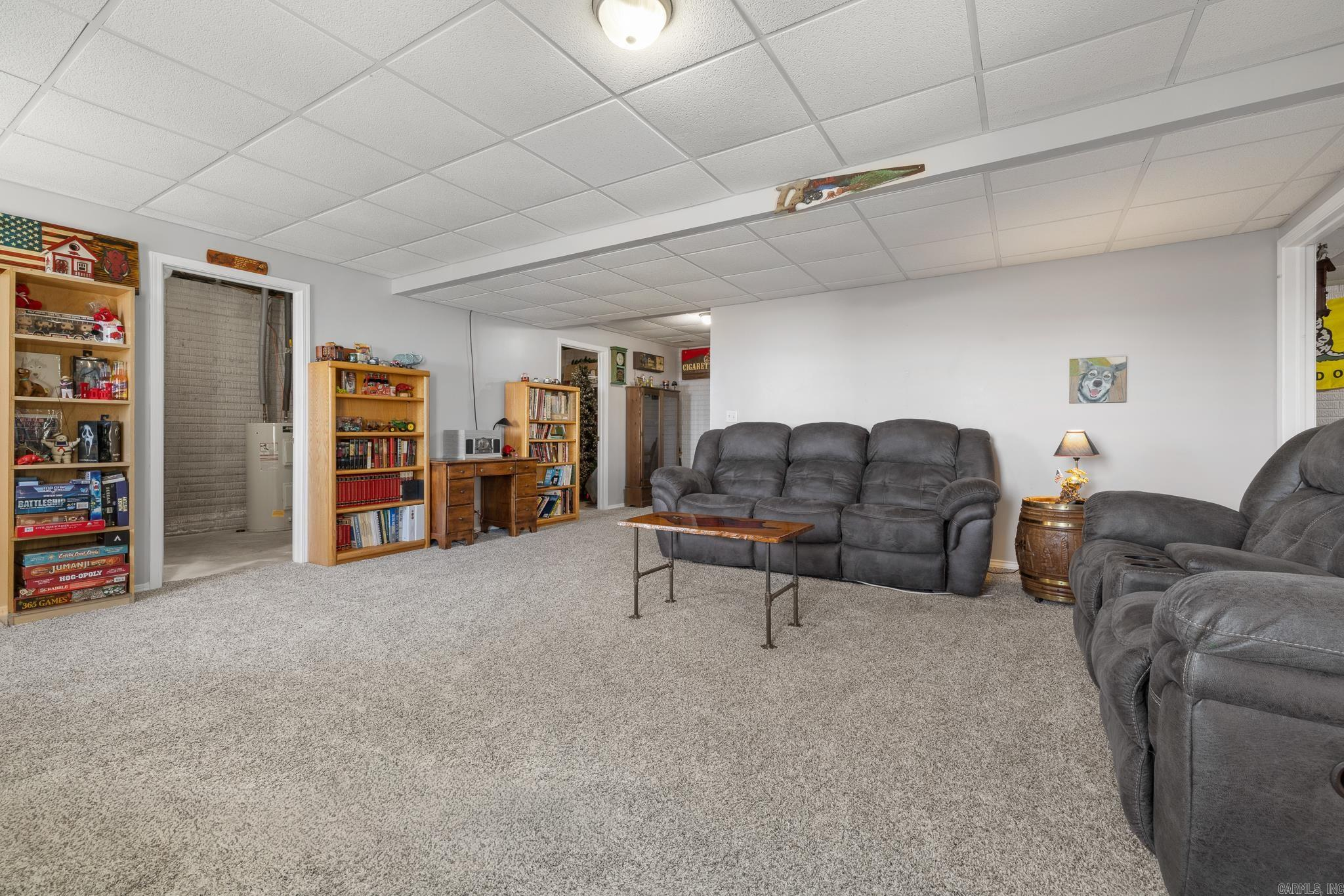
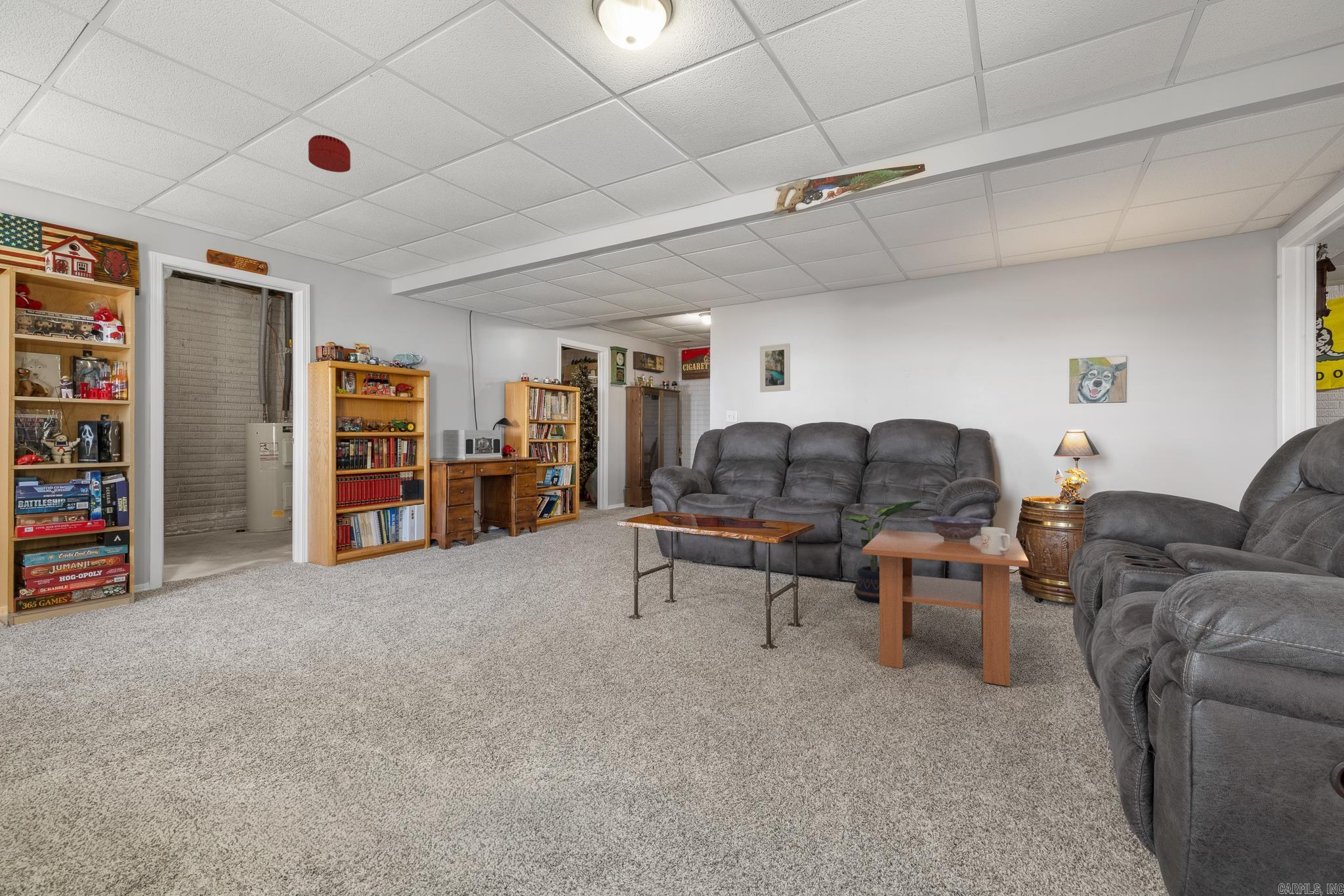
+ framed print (774, 368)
+ smoke detector (329, 153)
+ potted plant (875, 555)
+ decorative bowl (956, 529)
+ mug (997, 541)
+ coffee table (944, 599)
